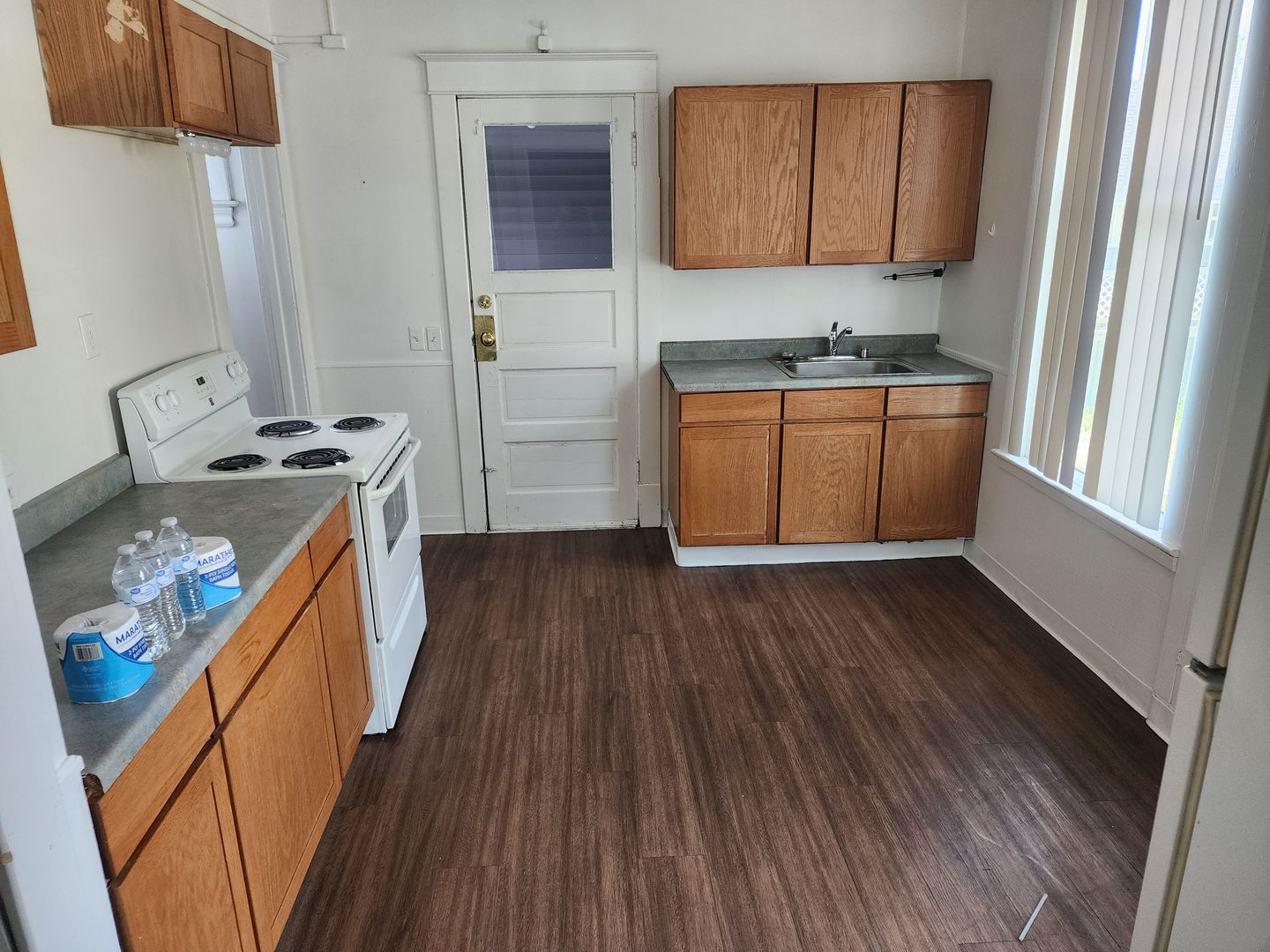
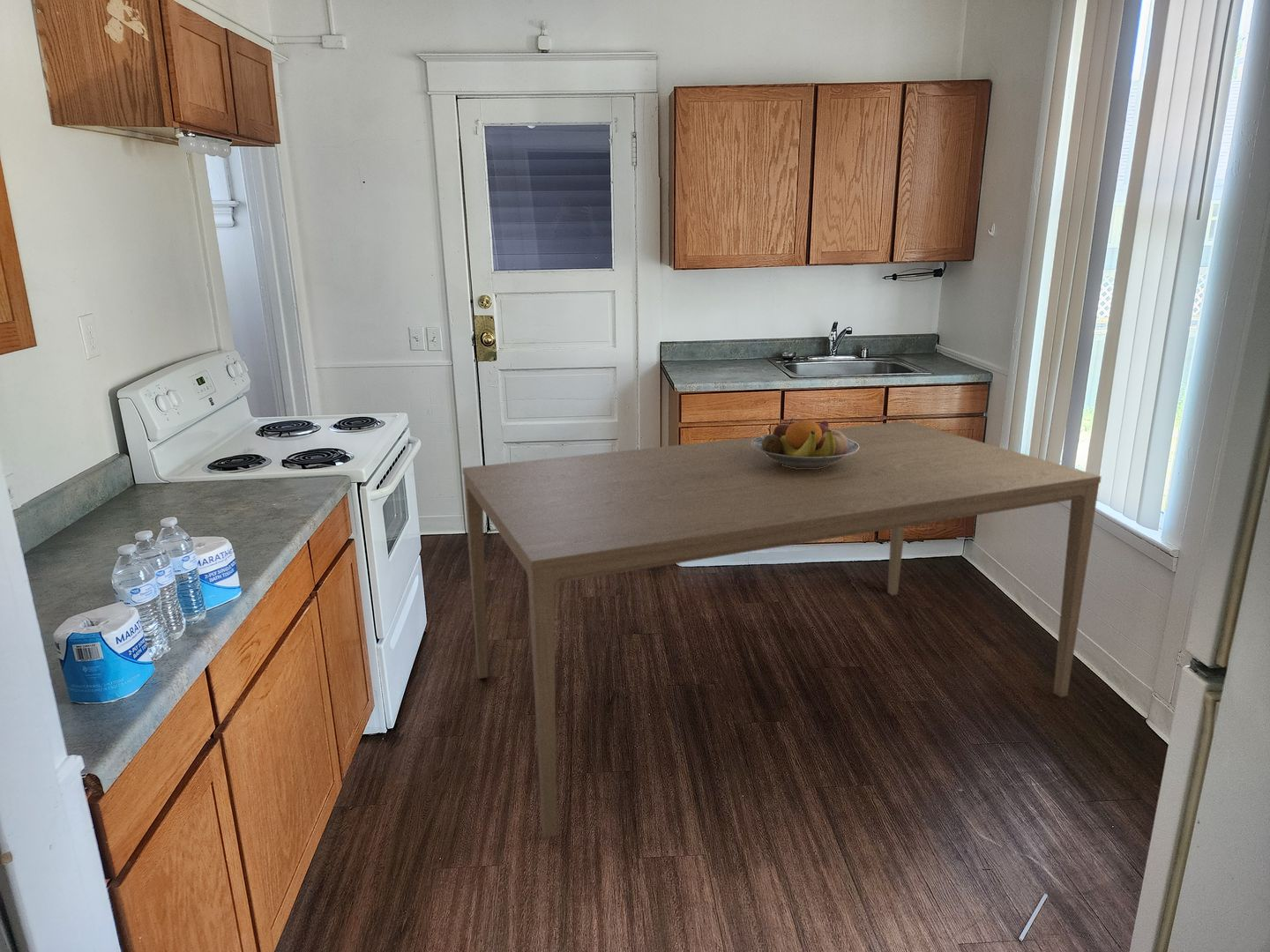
+ fruit bowl (804, 439)
+ dining table (762, 549)
